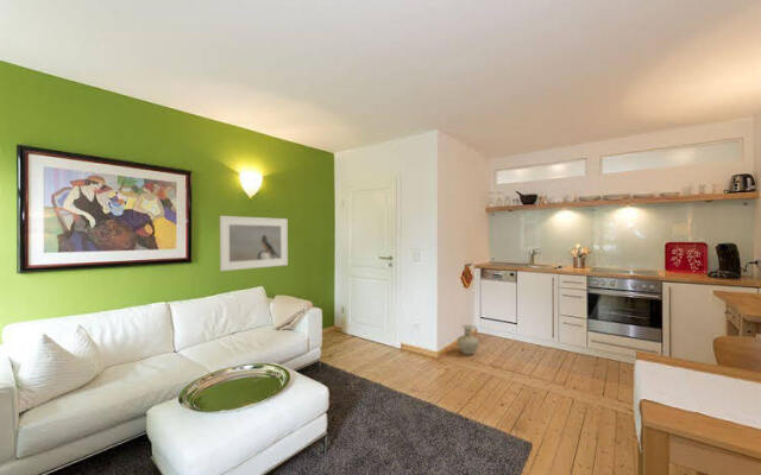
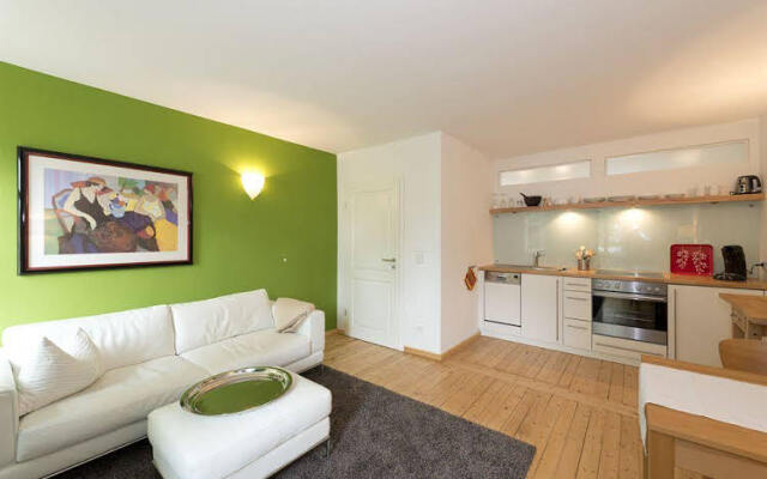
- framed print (256, 242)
- vase (467, 338)
